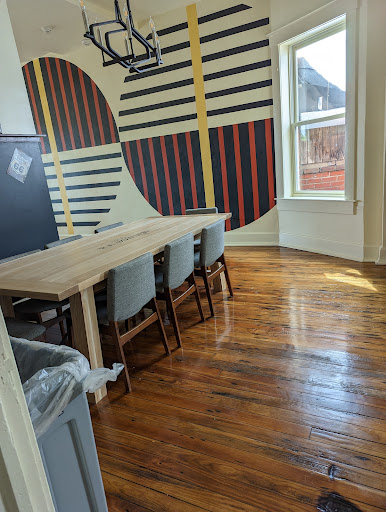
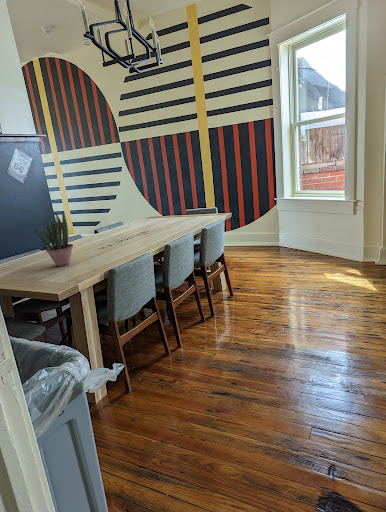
+ potted plant (56, 238)
